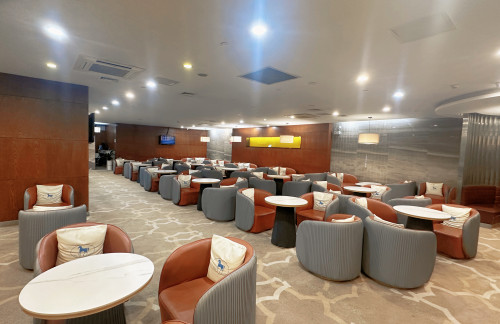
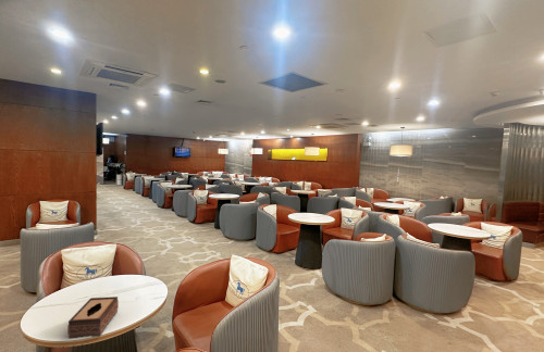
+ tissue box (95, 315)
